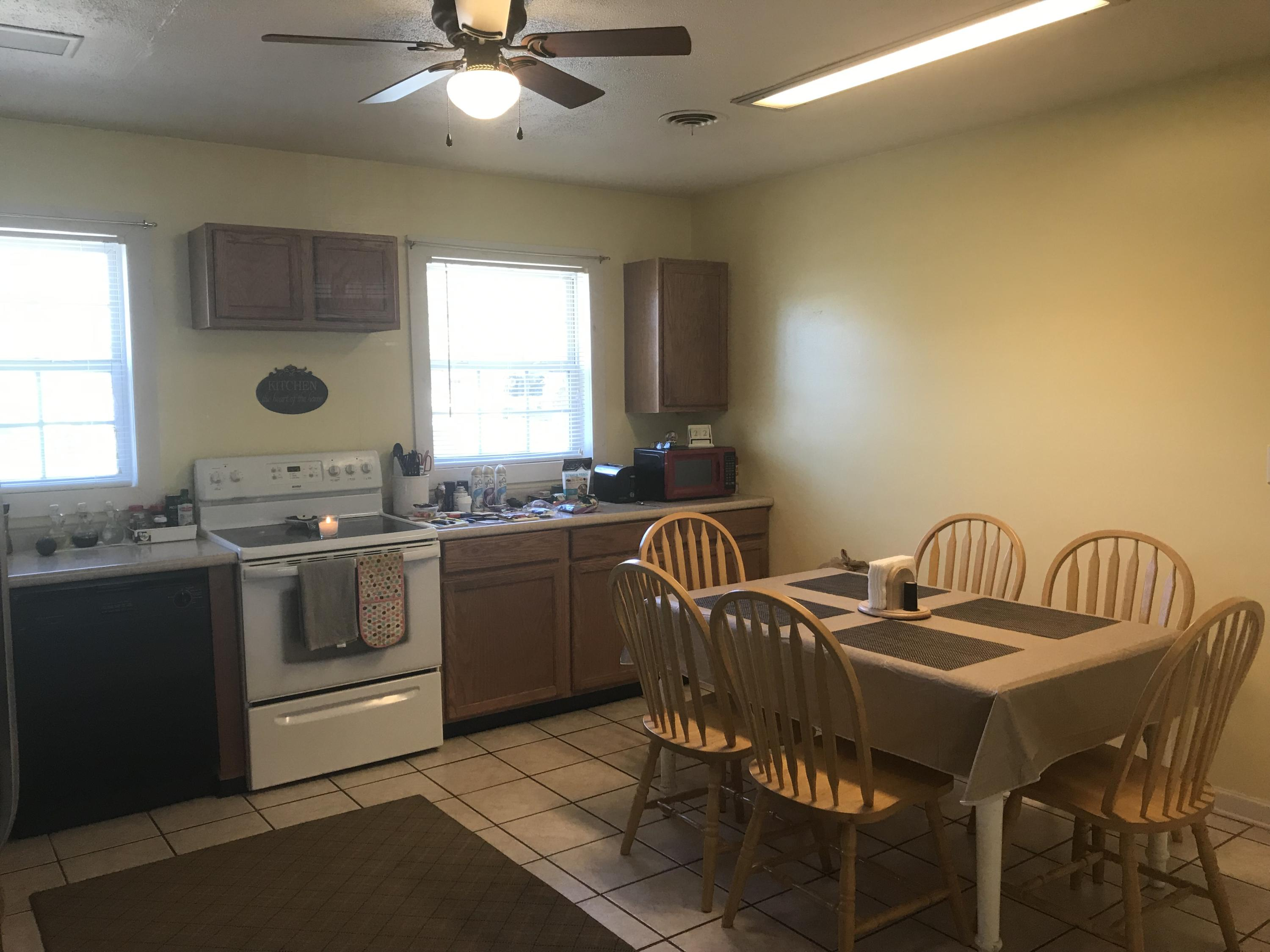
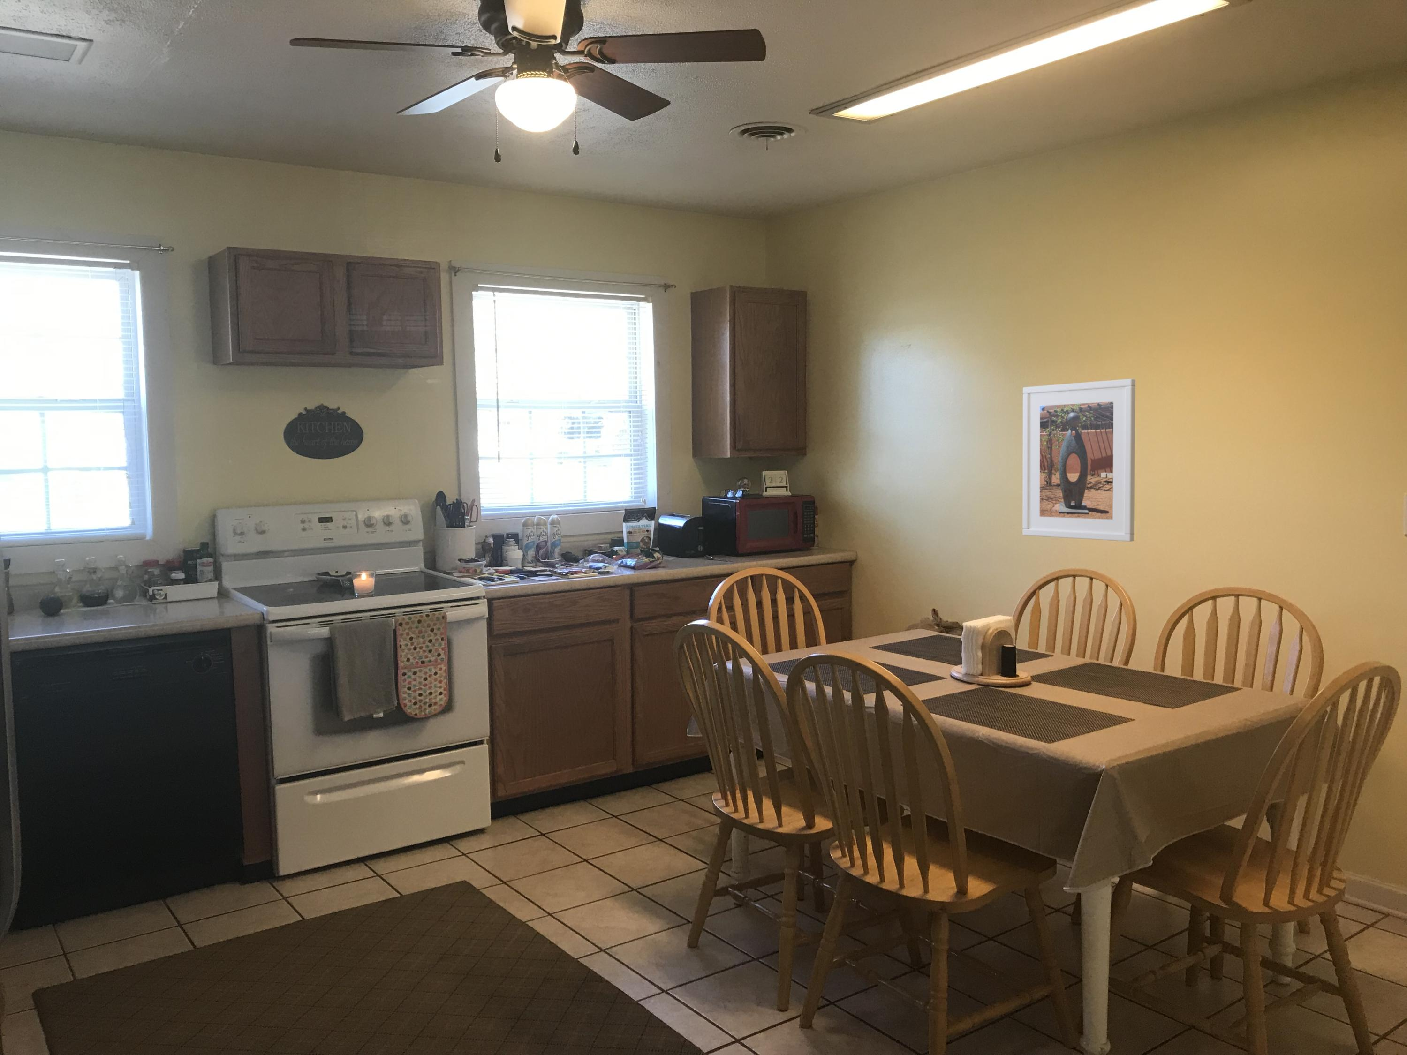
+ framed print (1076, 461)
